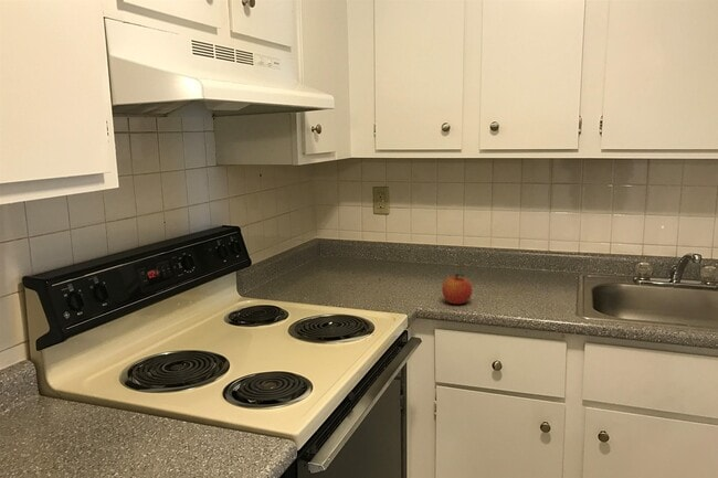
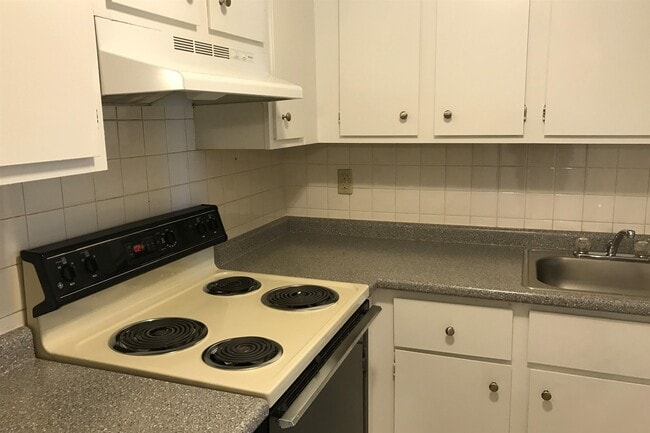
- fruit (456, 287)
